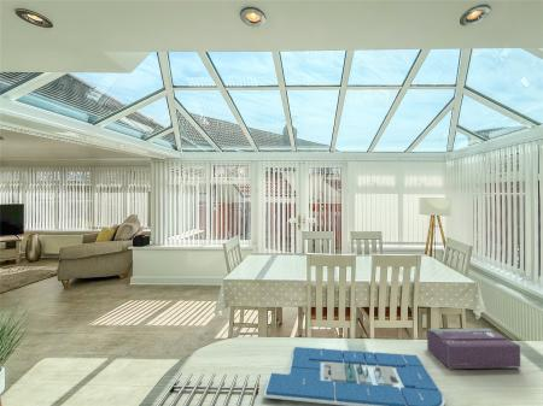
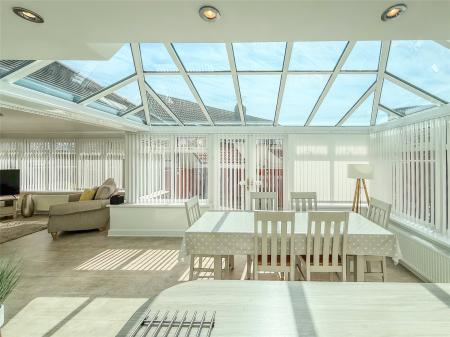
- board game (349, 369)
- tissue box (471, 347)
